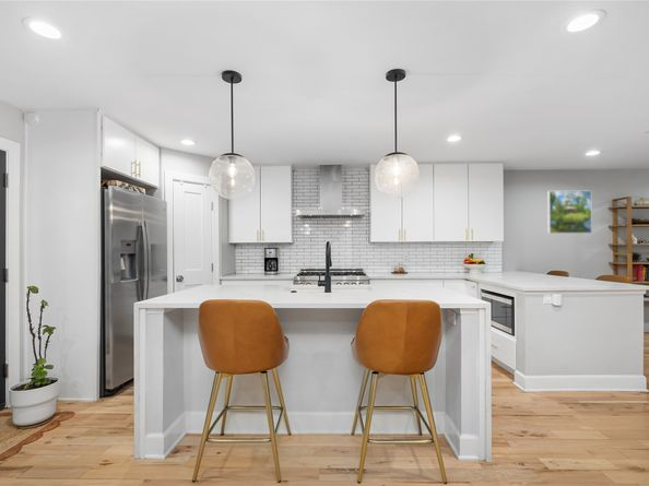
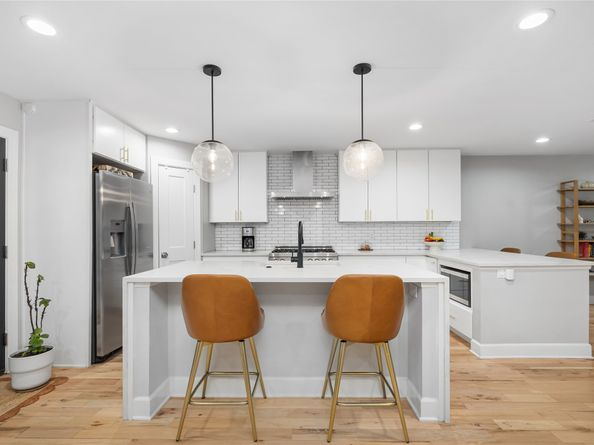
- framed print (569, 212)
